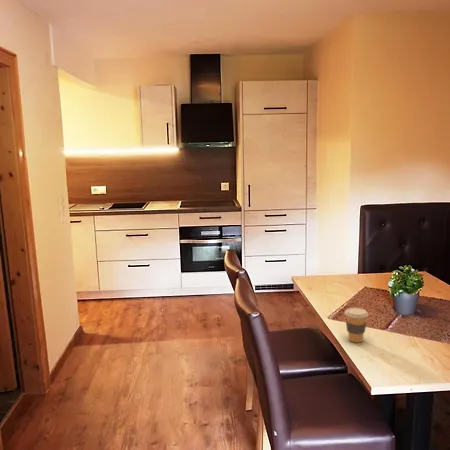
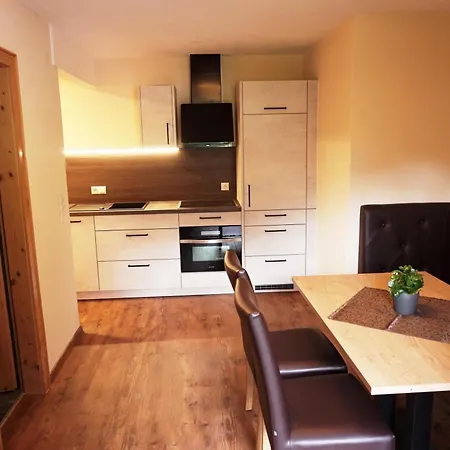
- coffee cup (356, 325)
